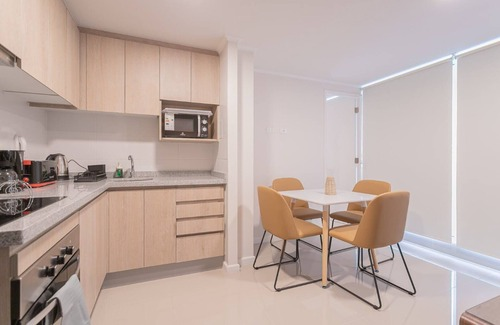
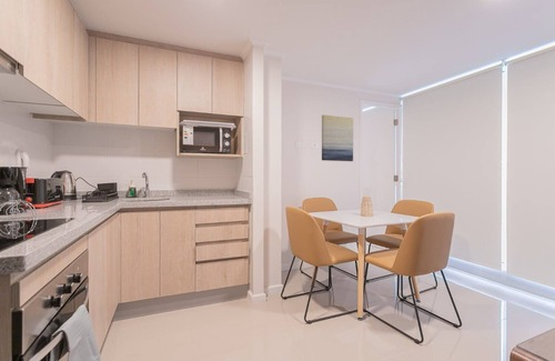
+ wall art (337, 138)
